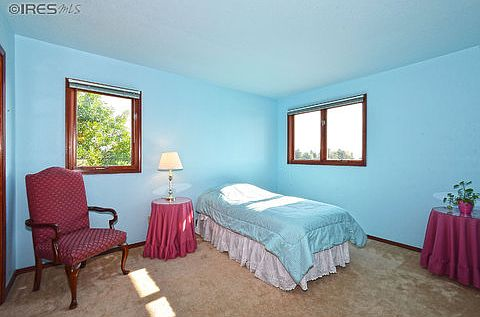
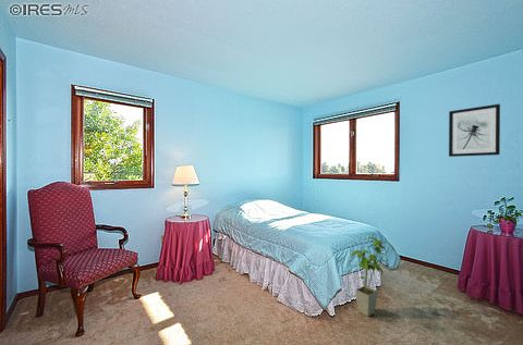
+ house plant (372, 274)
+ wall art (473, 132)
